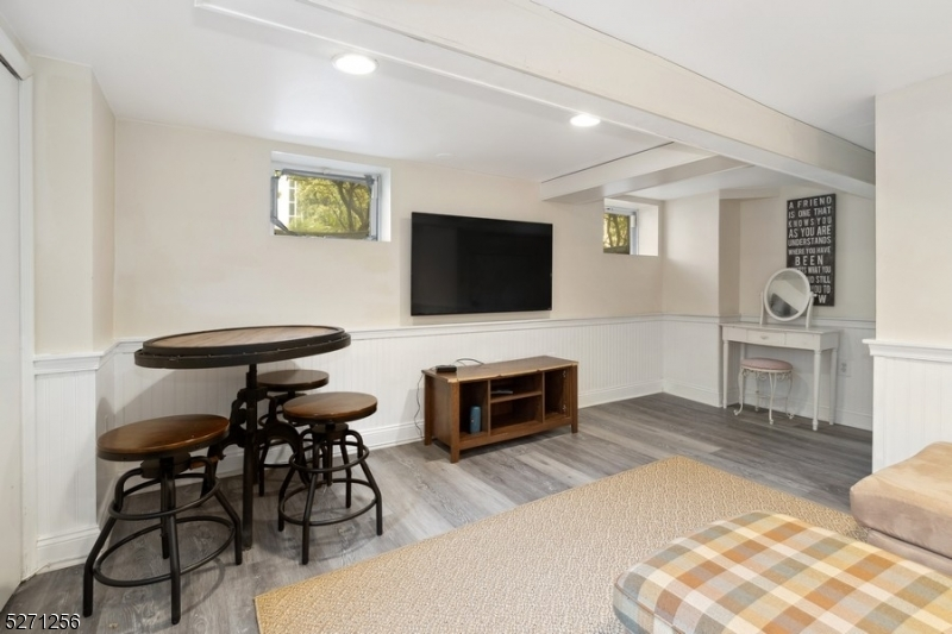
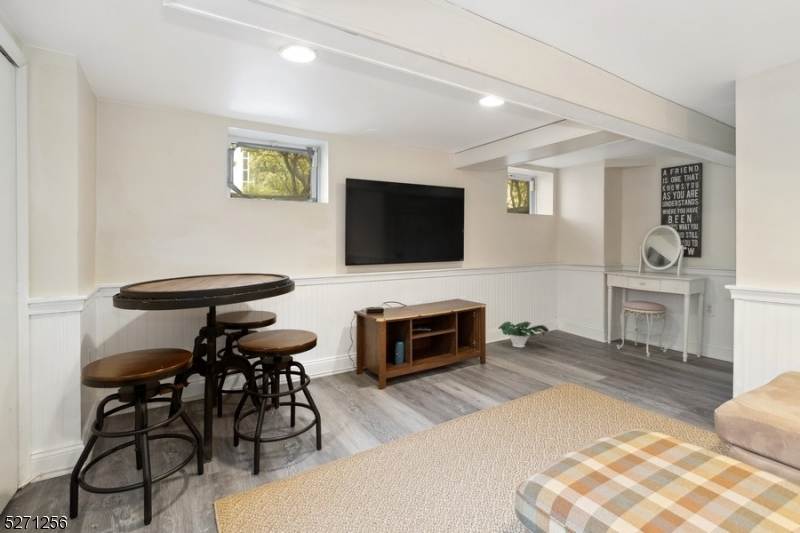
+ potted plant (519, 335)
